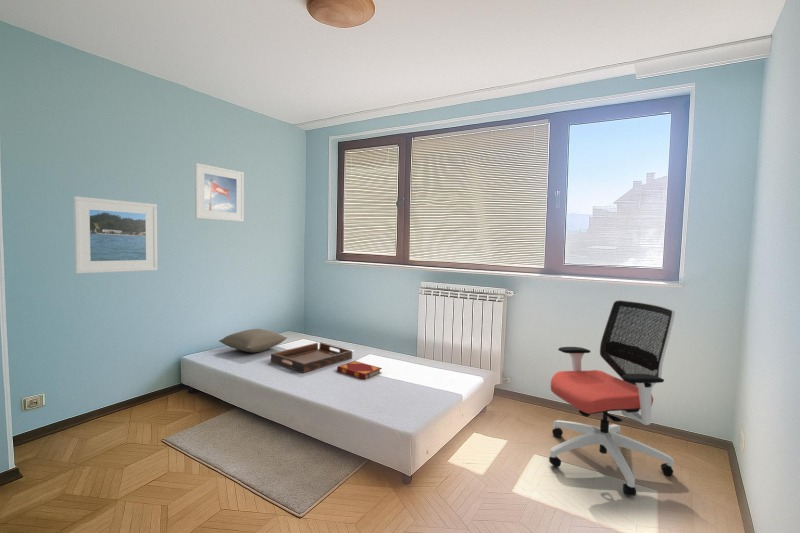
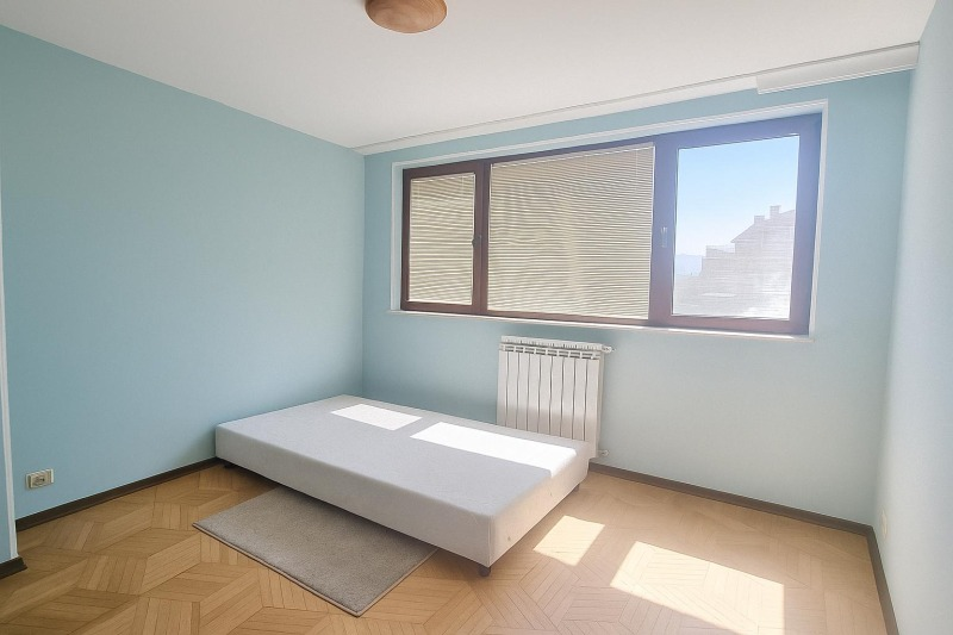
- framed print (119, 236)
- pillow (253, 340)
- serving tray (312, 356)
- office chair (602, 383)
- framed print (220, 194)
- hardback book (359, 369)
